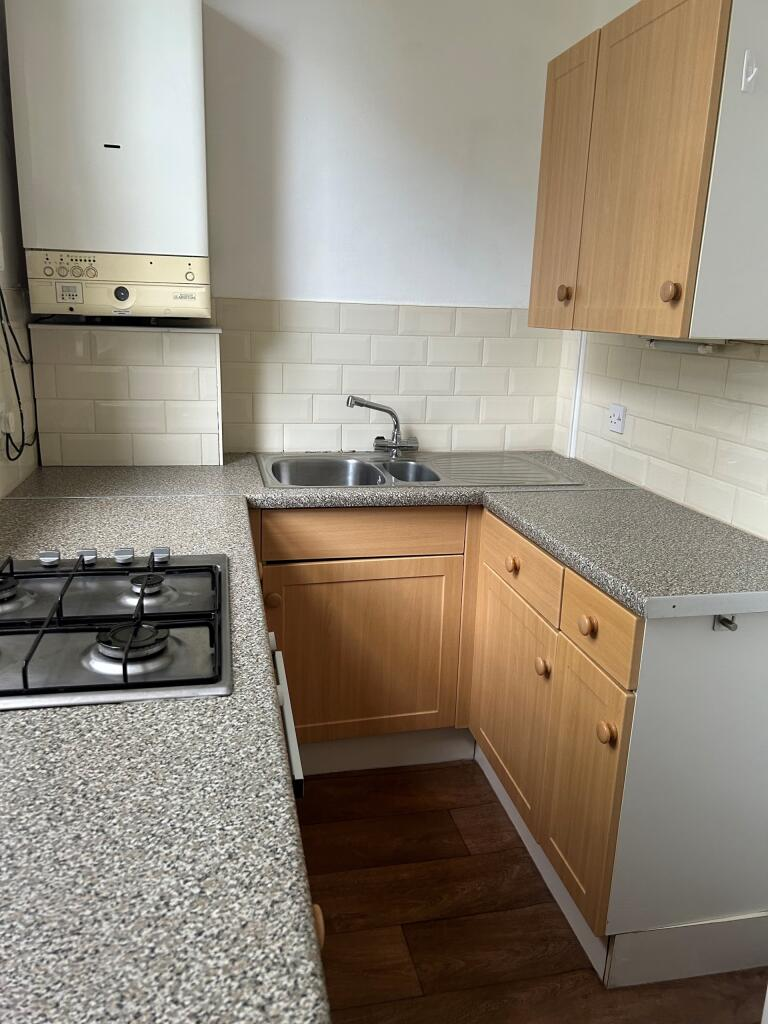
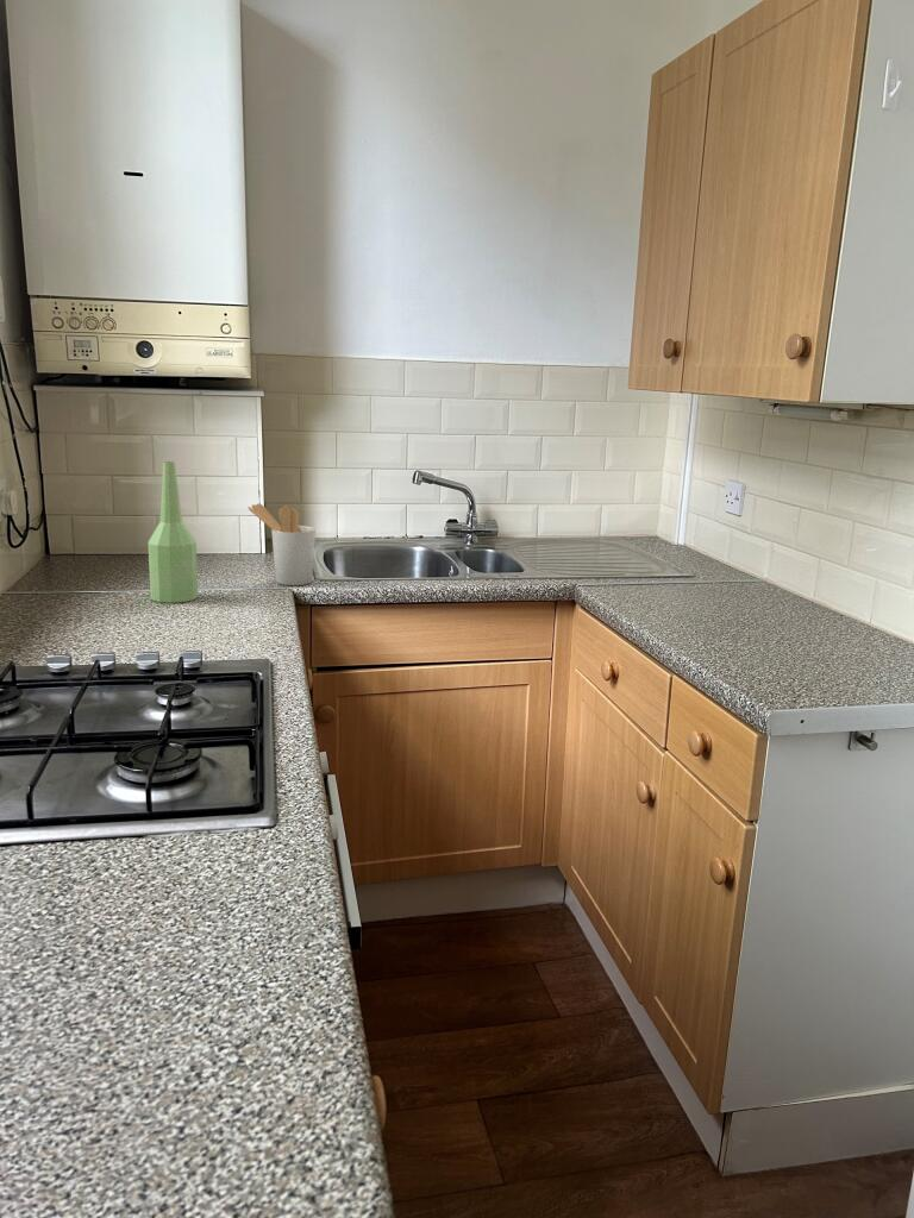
+ utensil holder (282, 541)
+ bottle (171, 530)
